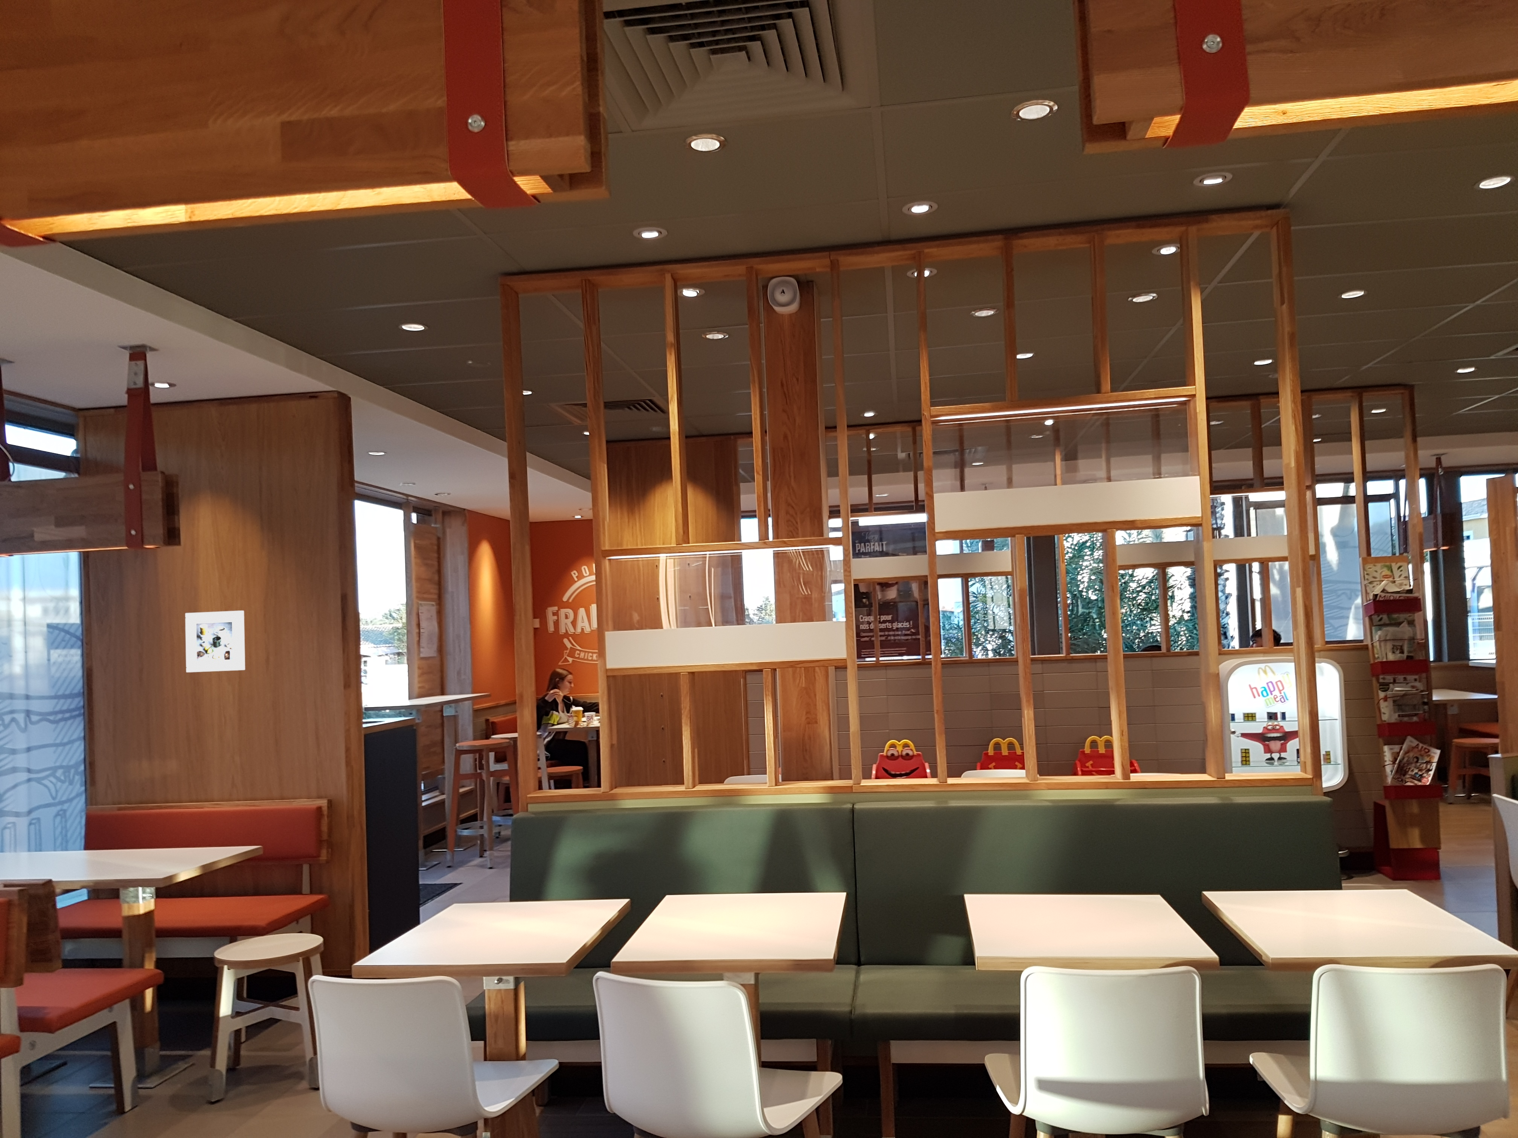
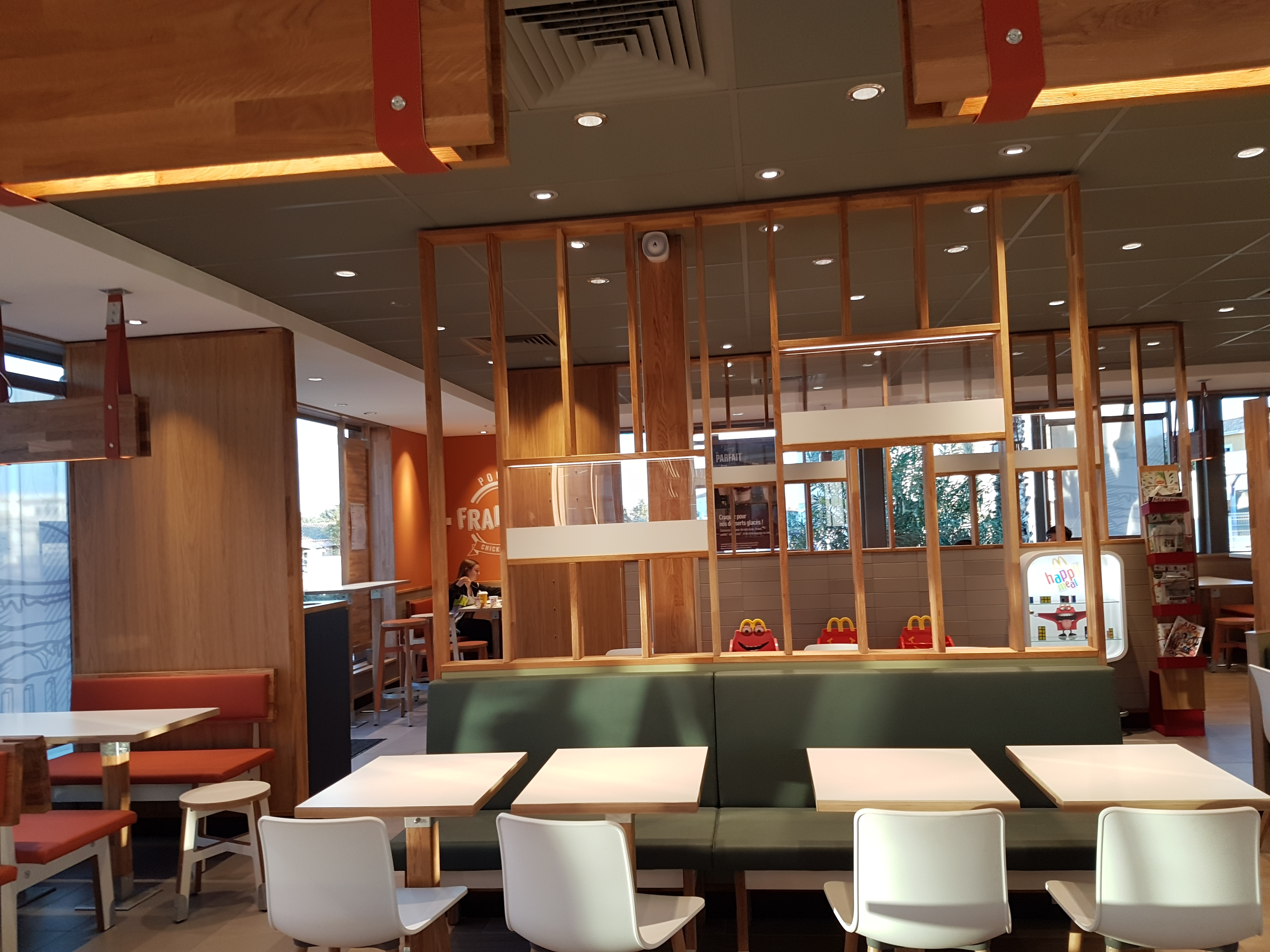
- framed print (215, 641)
